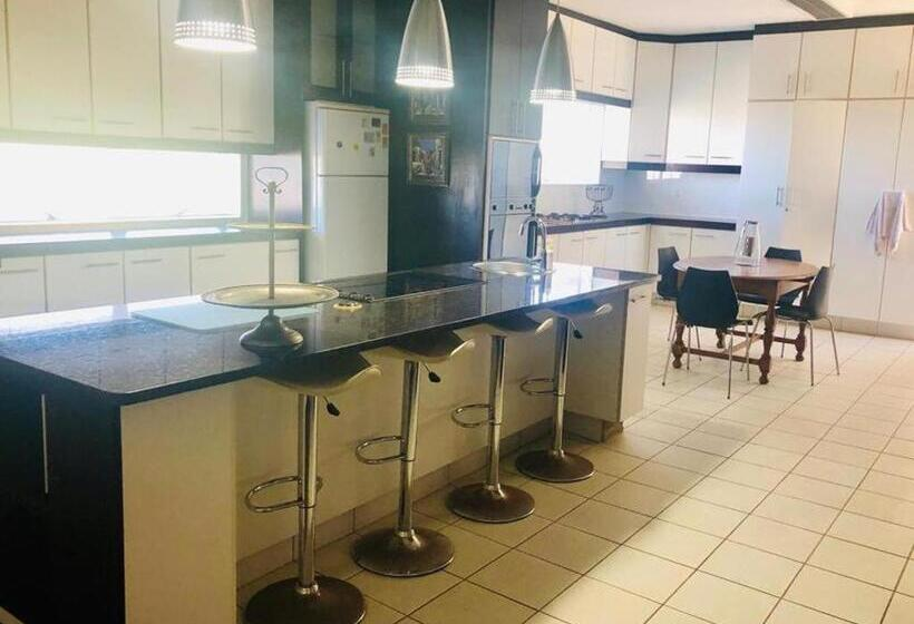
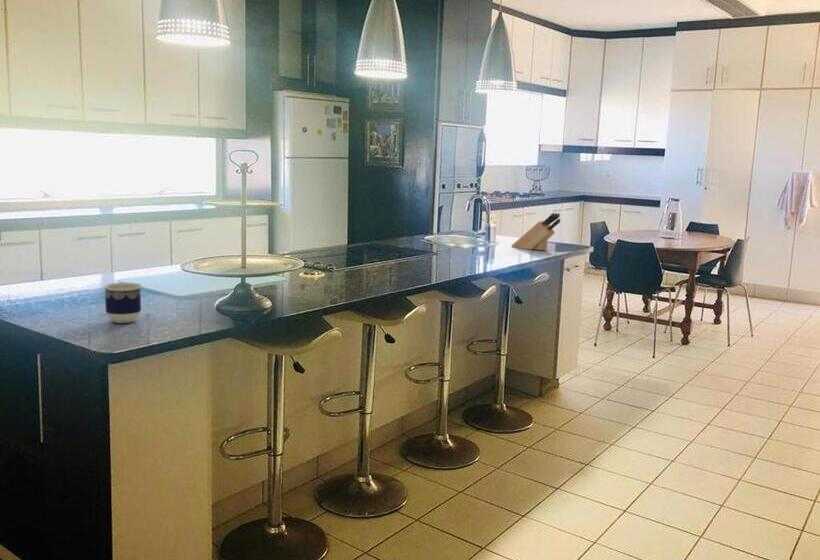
+ cup (122, 302)
+ knife block (536, 230)
